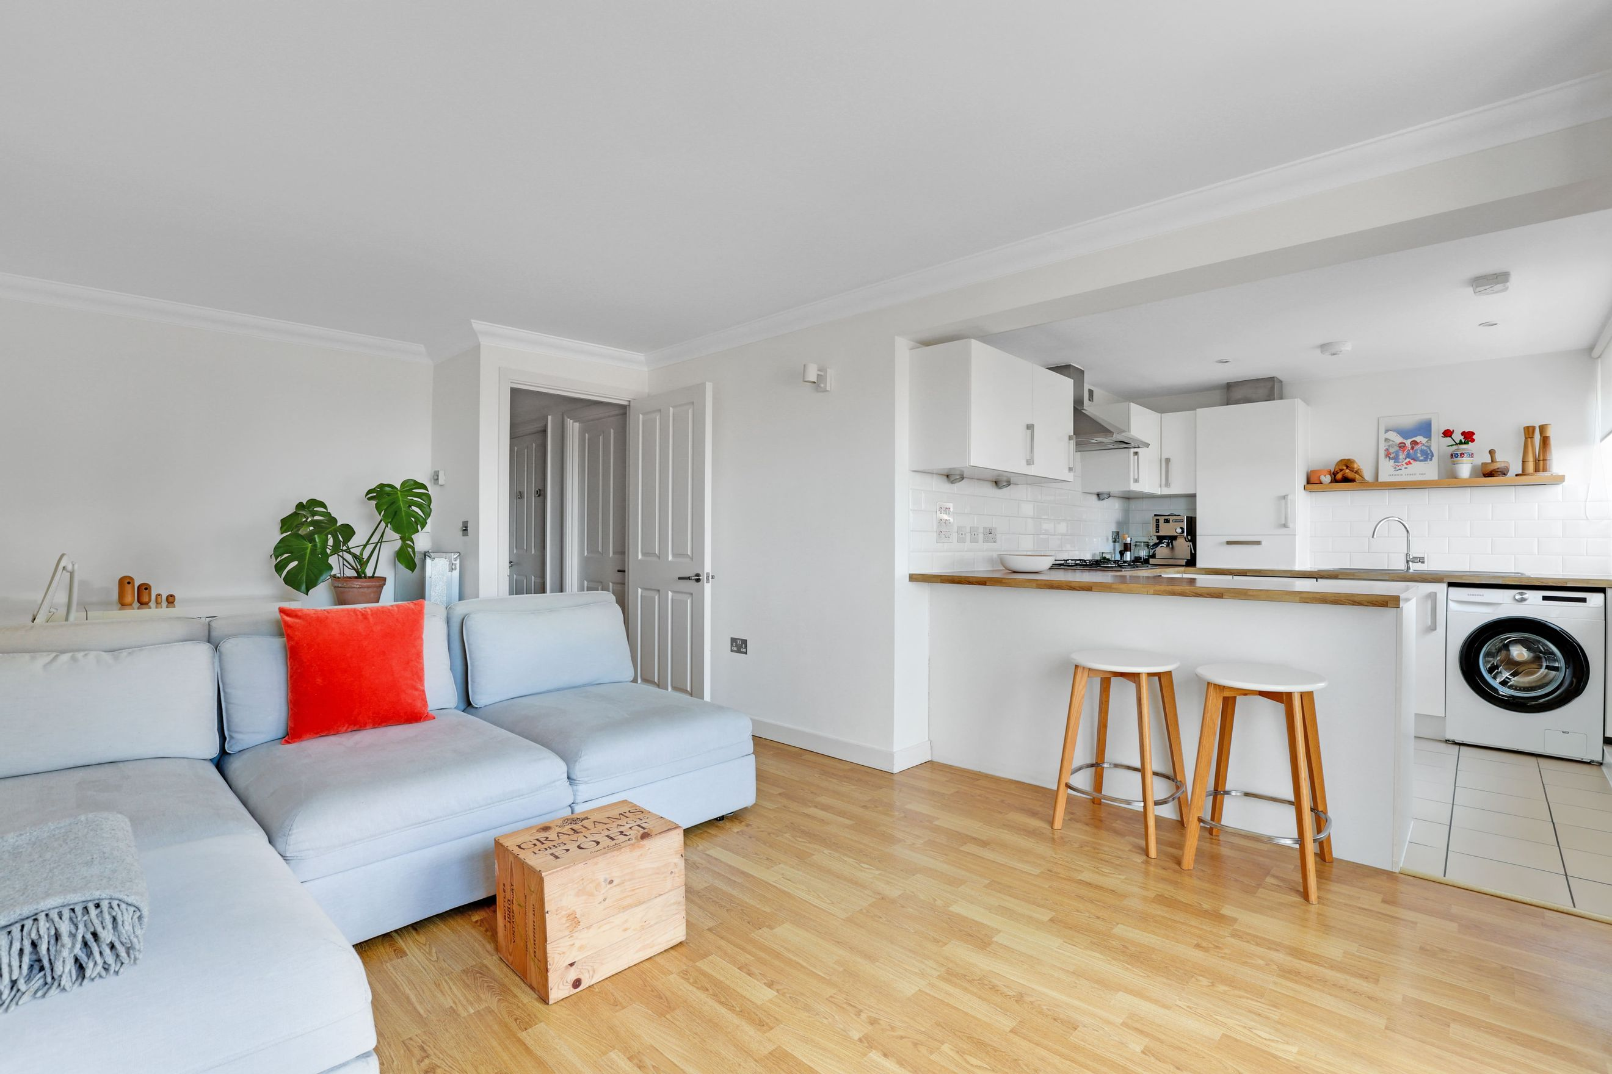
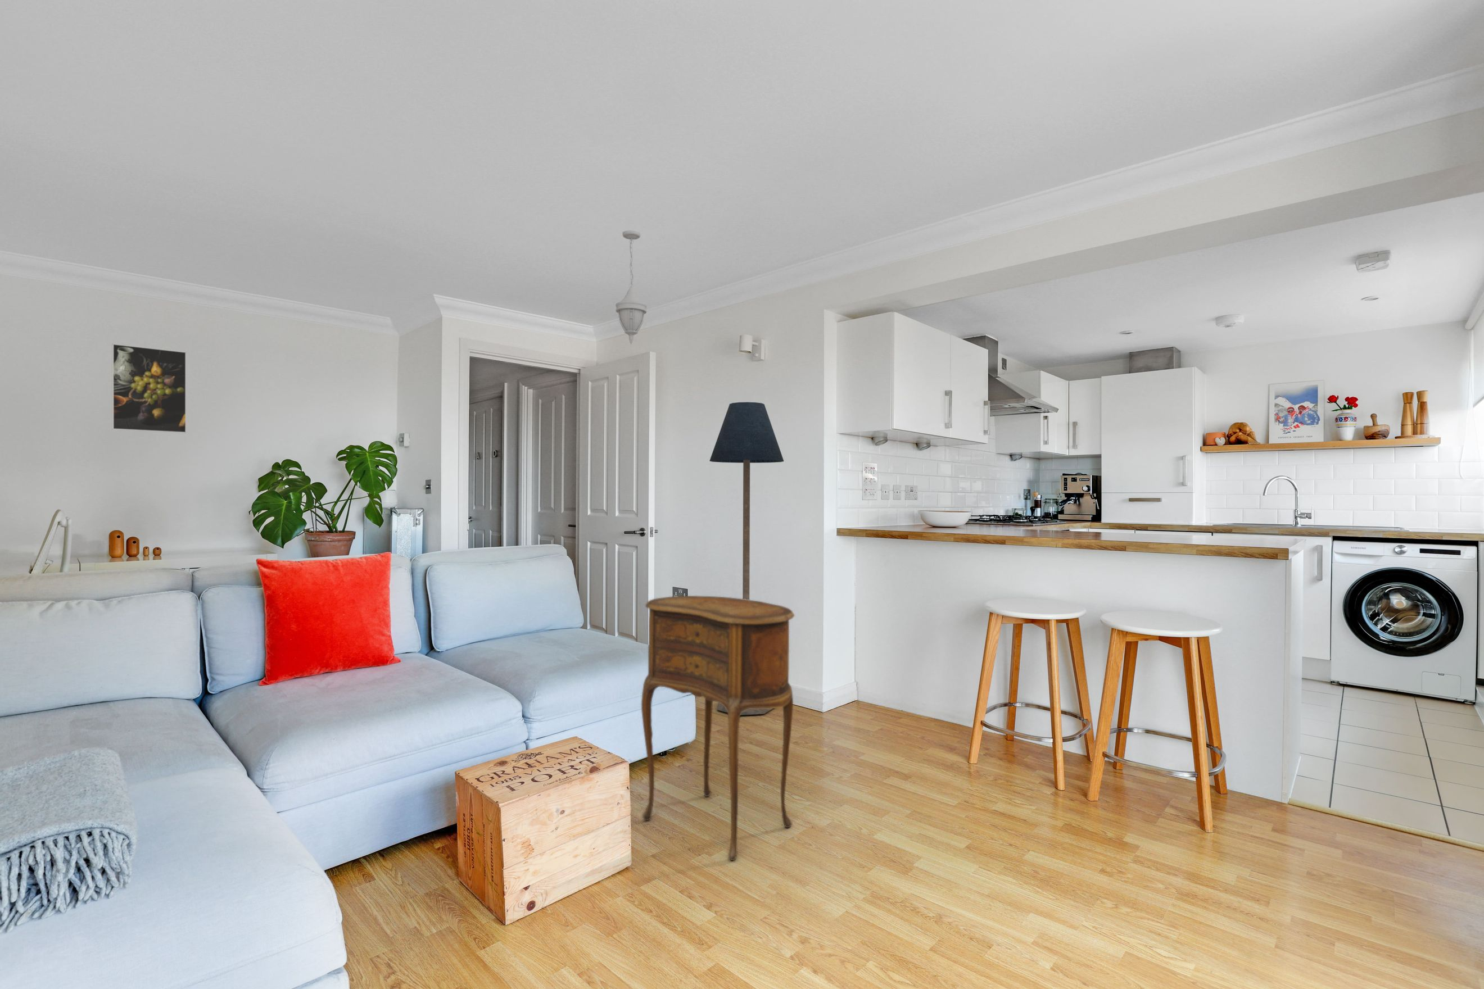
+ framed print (150, 390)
+ side table (728, 712)
+ floor lamp (746, 554)
+ pendant light (632, 289)
